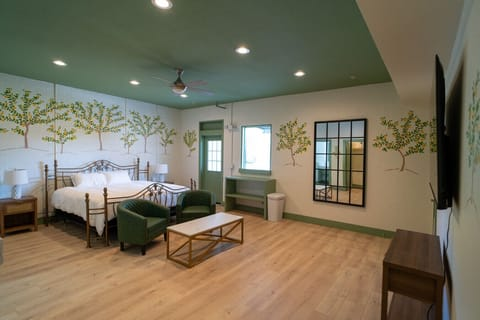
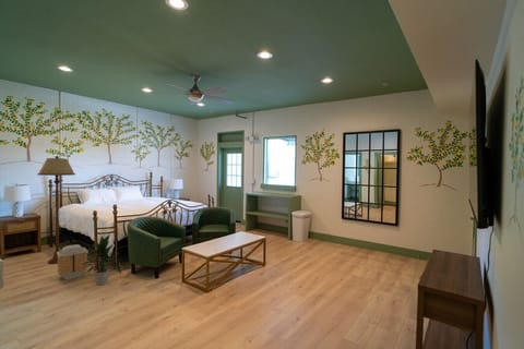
+ air purifier (72, 261)
+ indoor plant (103, 260)
+ floor lamp (57, 208)
